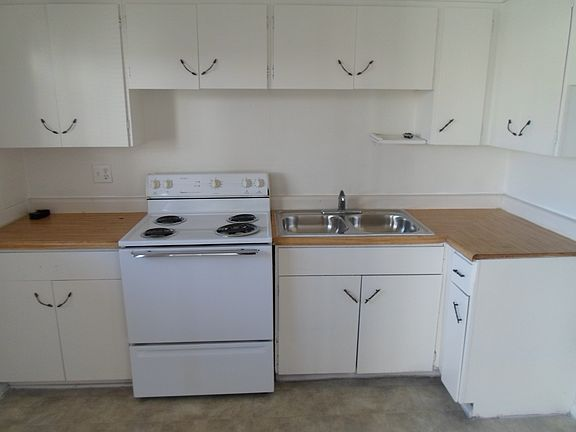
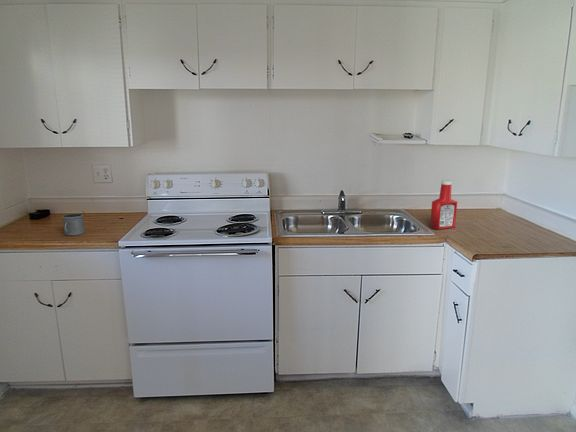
+ mug (72, 224)
+ soap bottle (444, 204)
